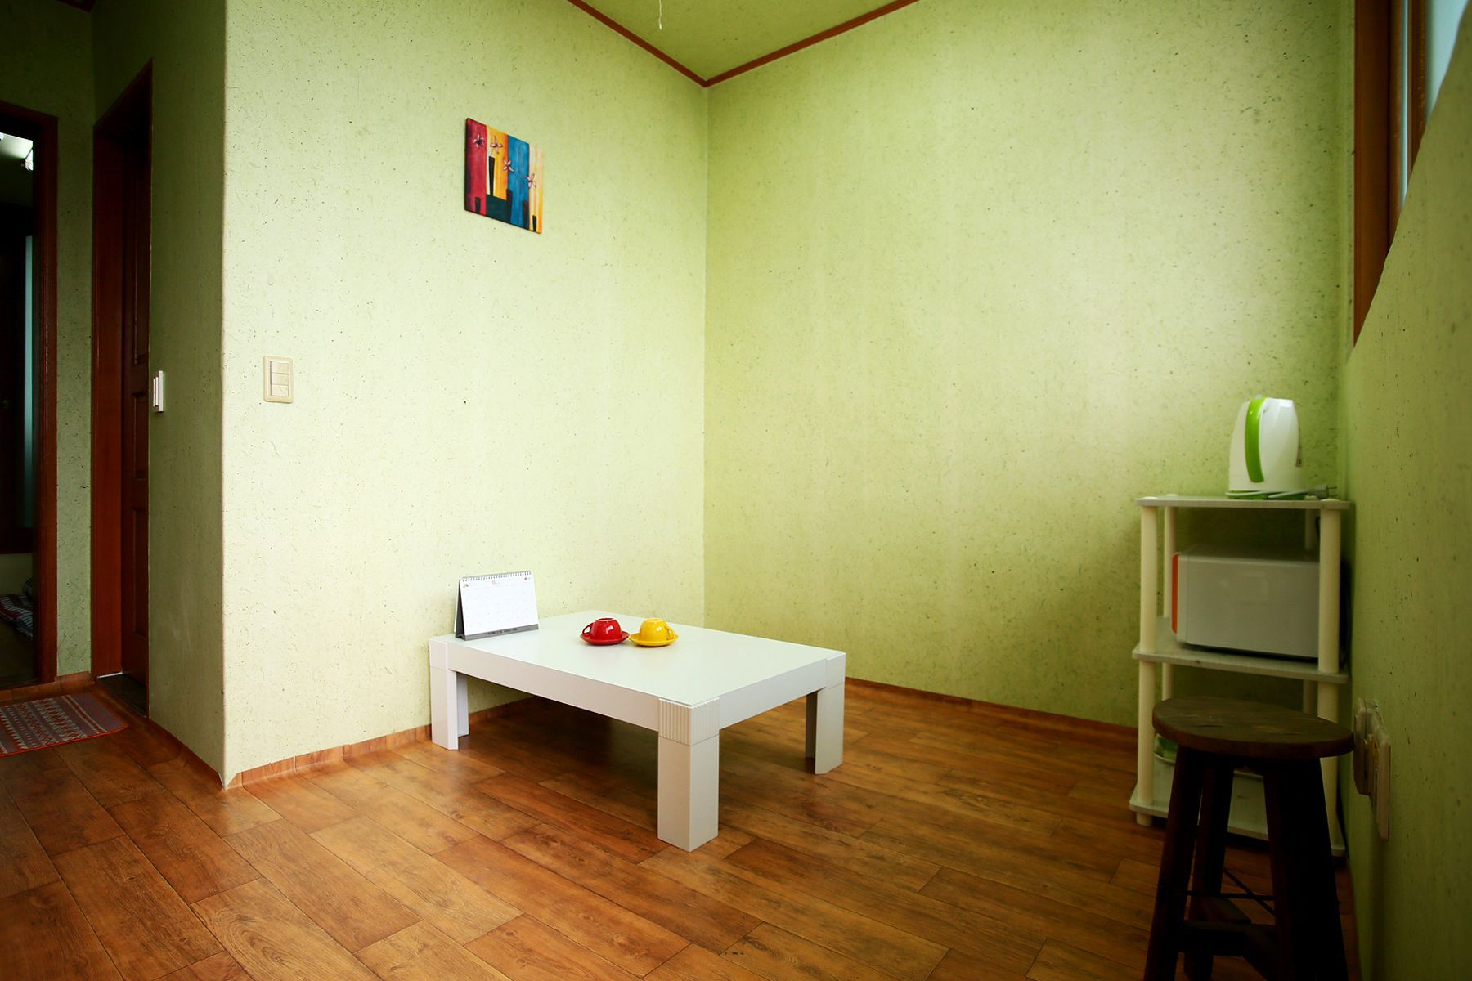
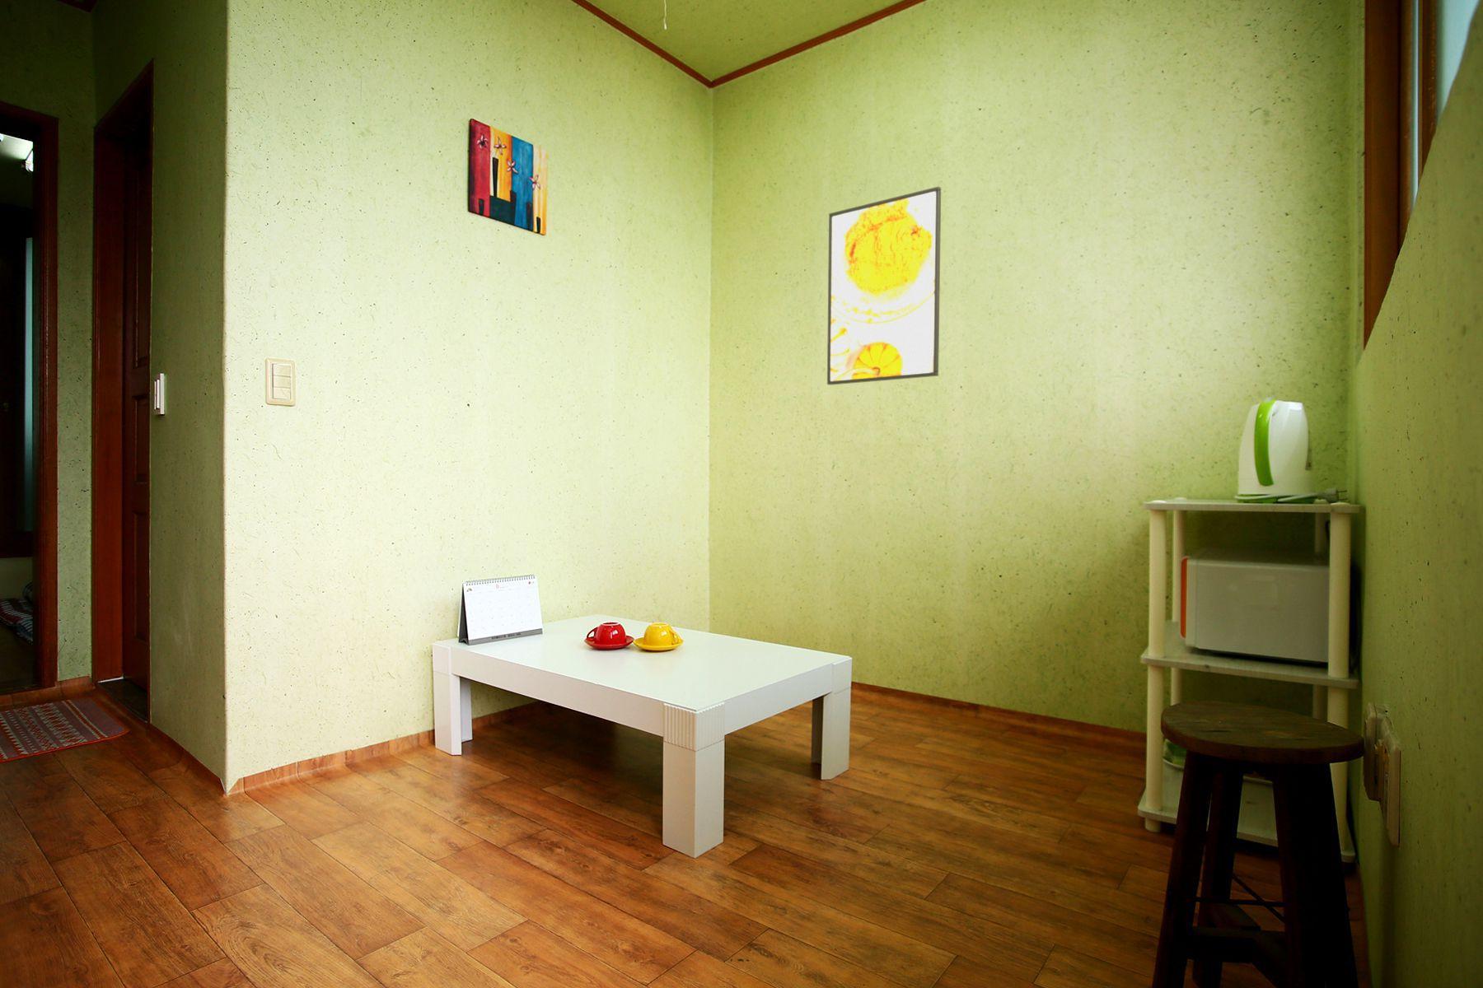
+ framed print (881, 291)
